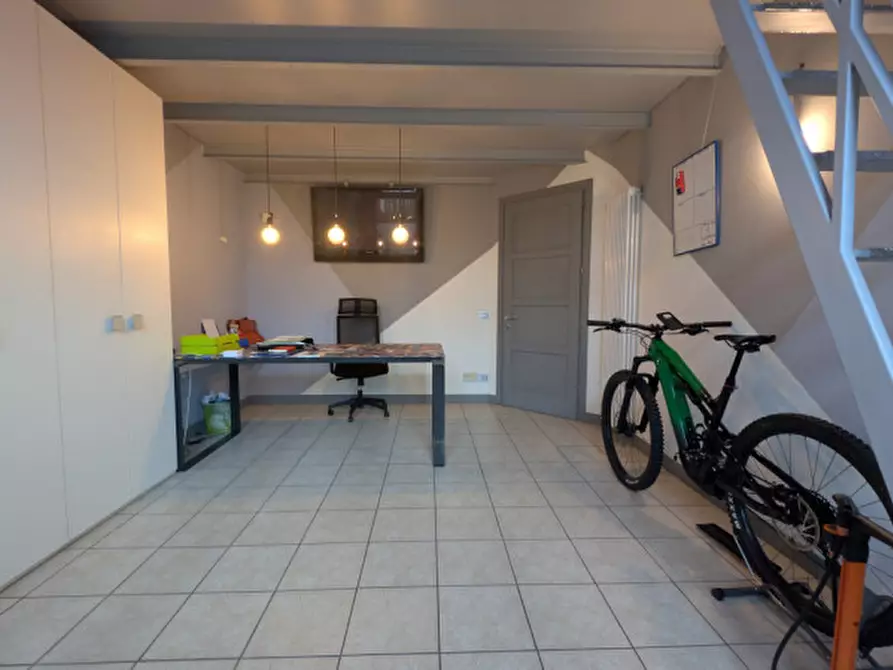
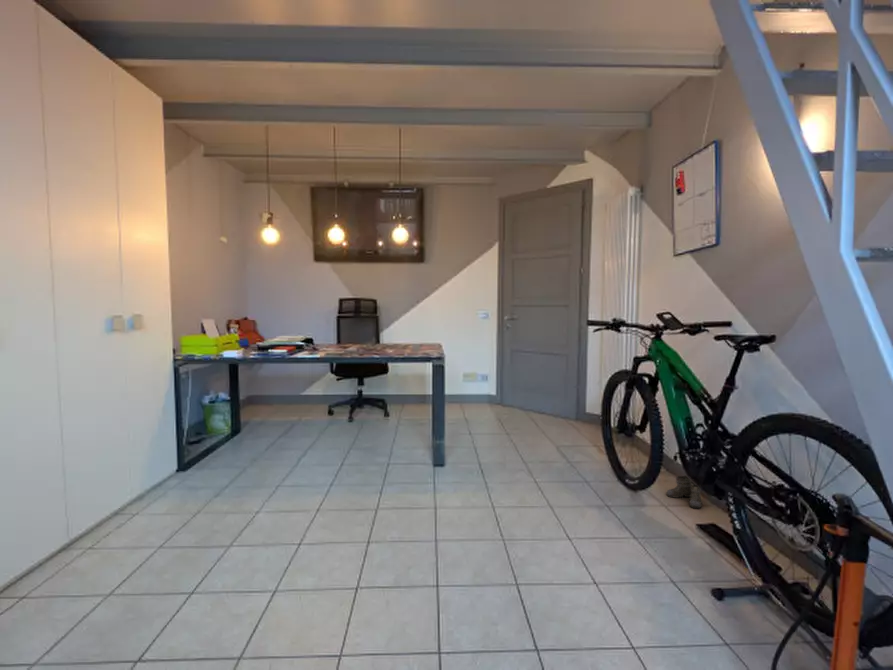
+ boots (685, 489)
